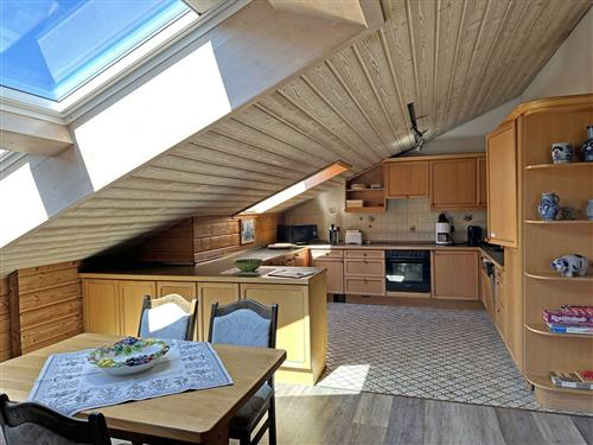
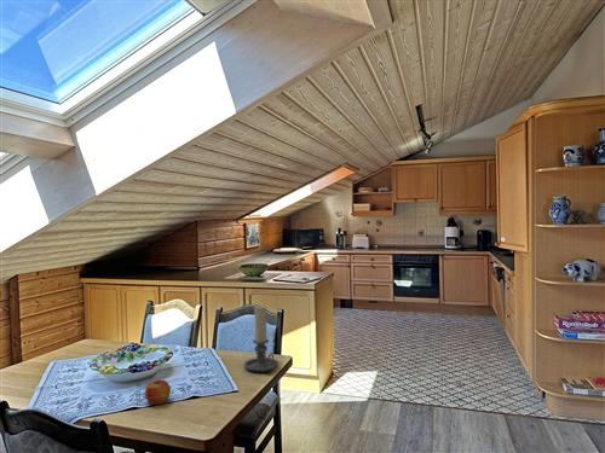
+ candle holder (263, 336)
+ apple (157, 391)
